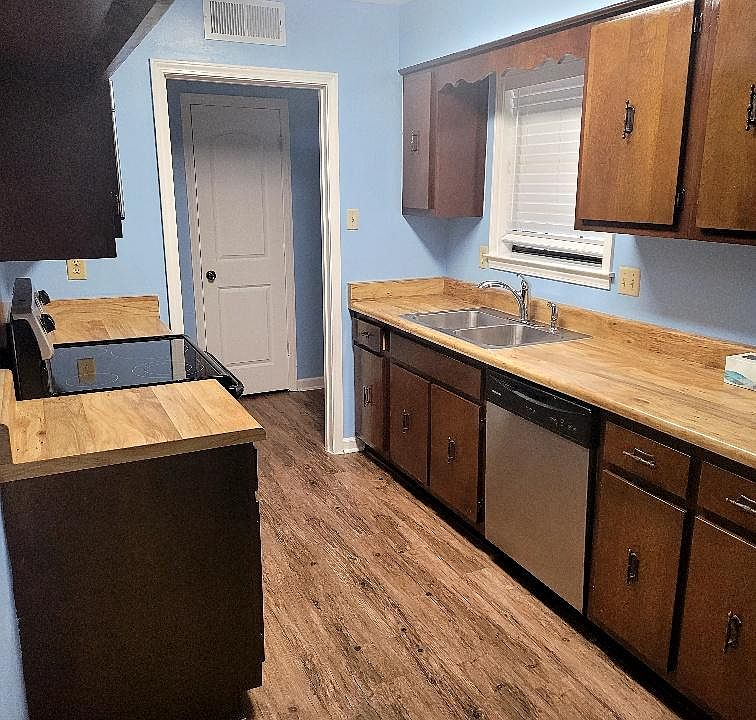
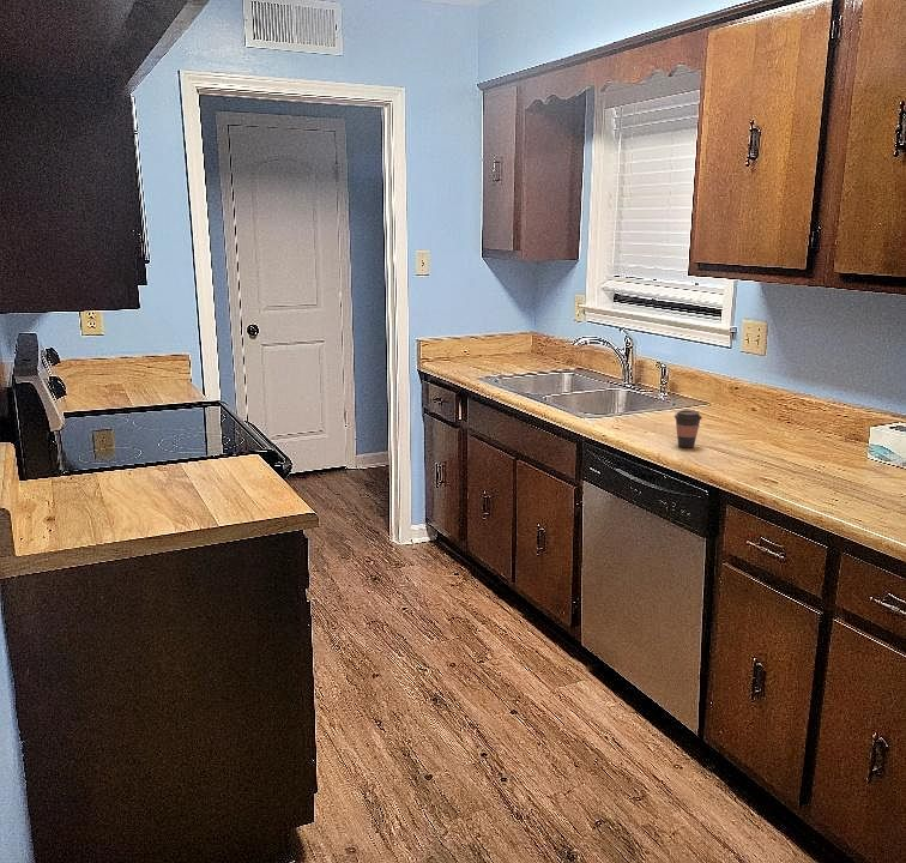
+ coffee cup (687, 429)
